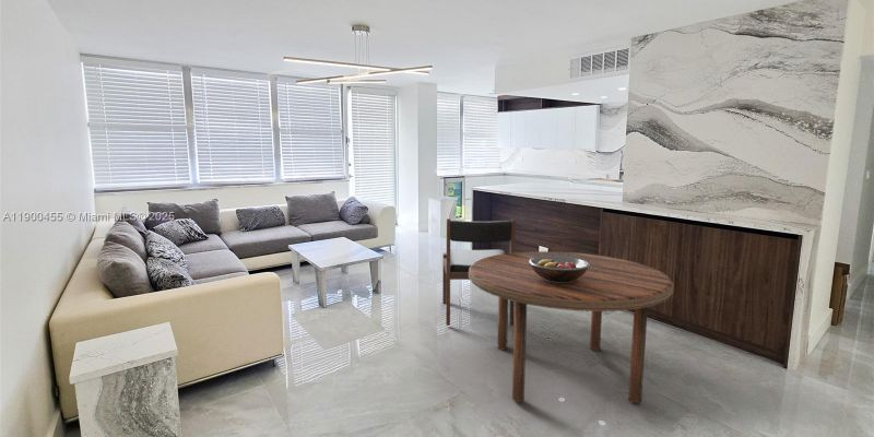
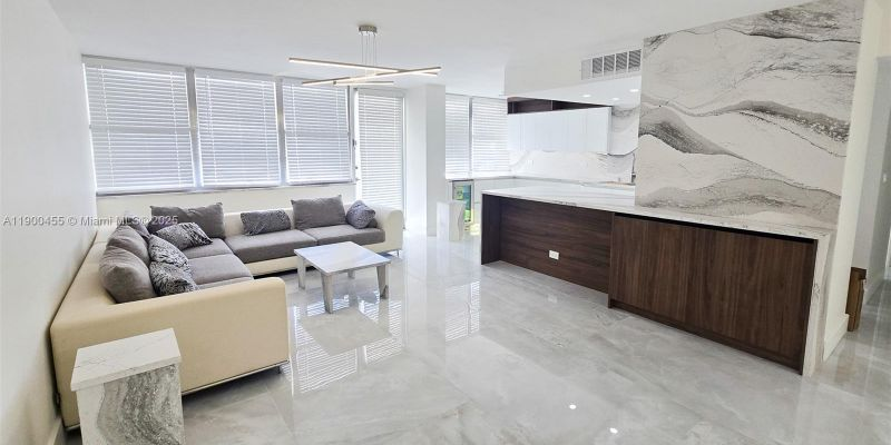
- dining chair (475, 261)
- fruit bowl (558, 268)
- dining table (566, 309)
